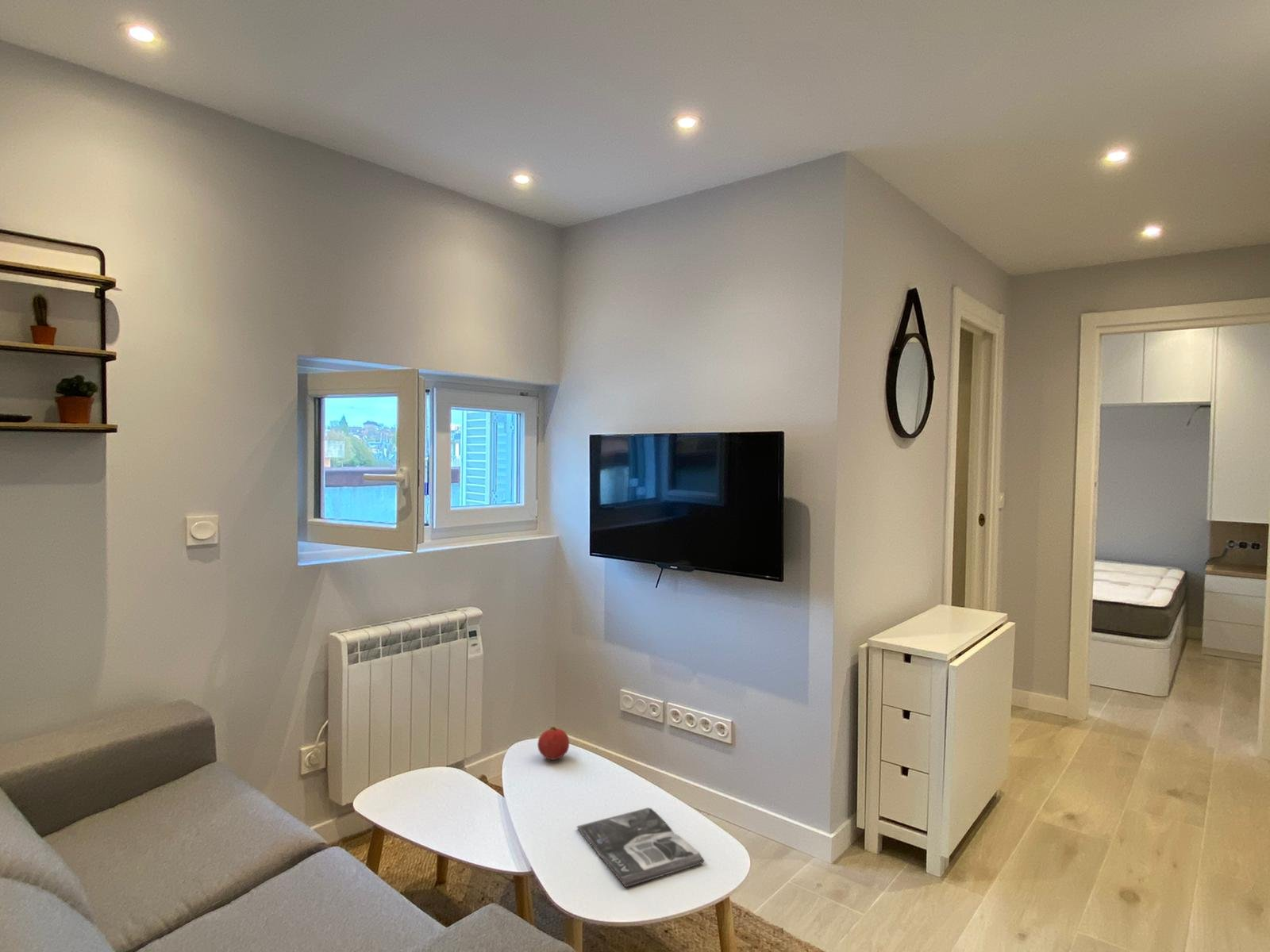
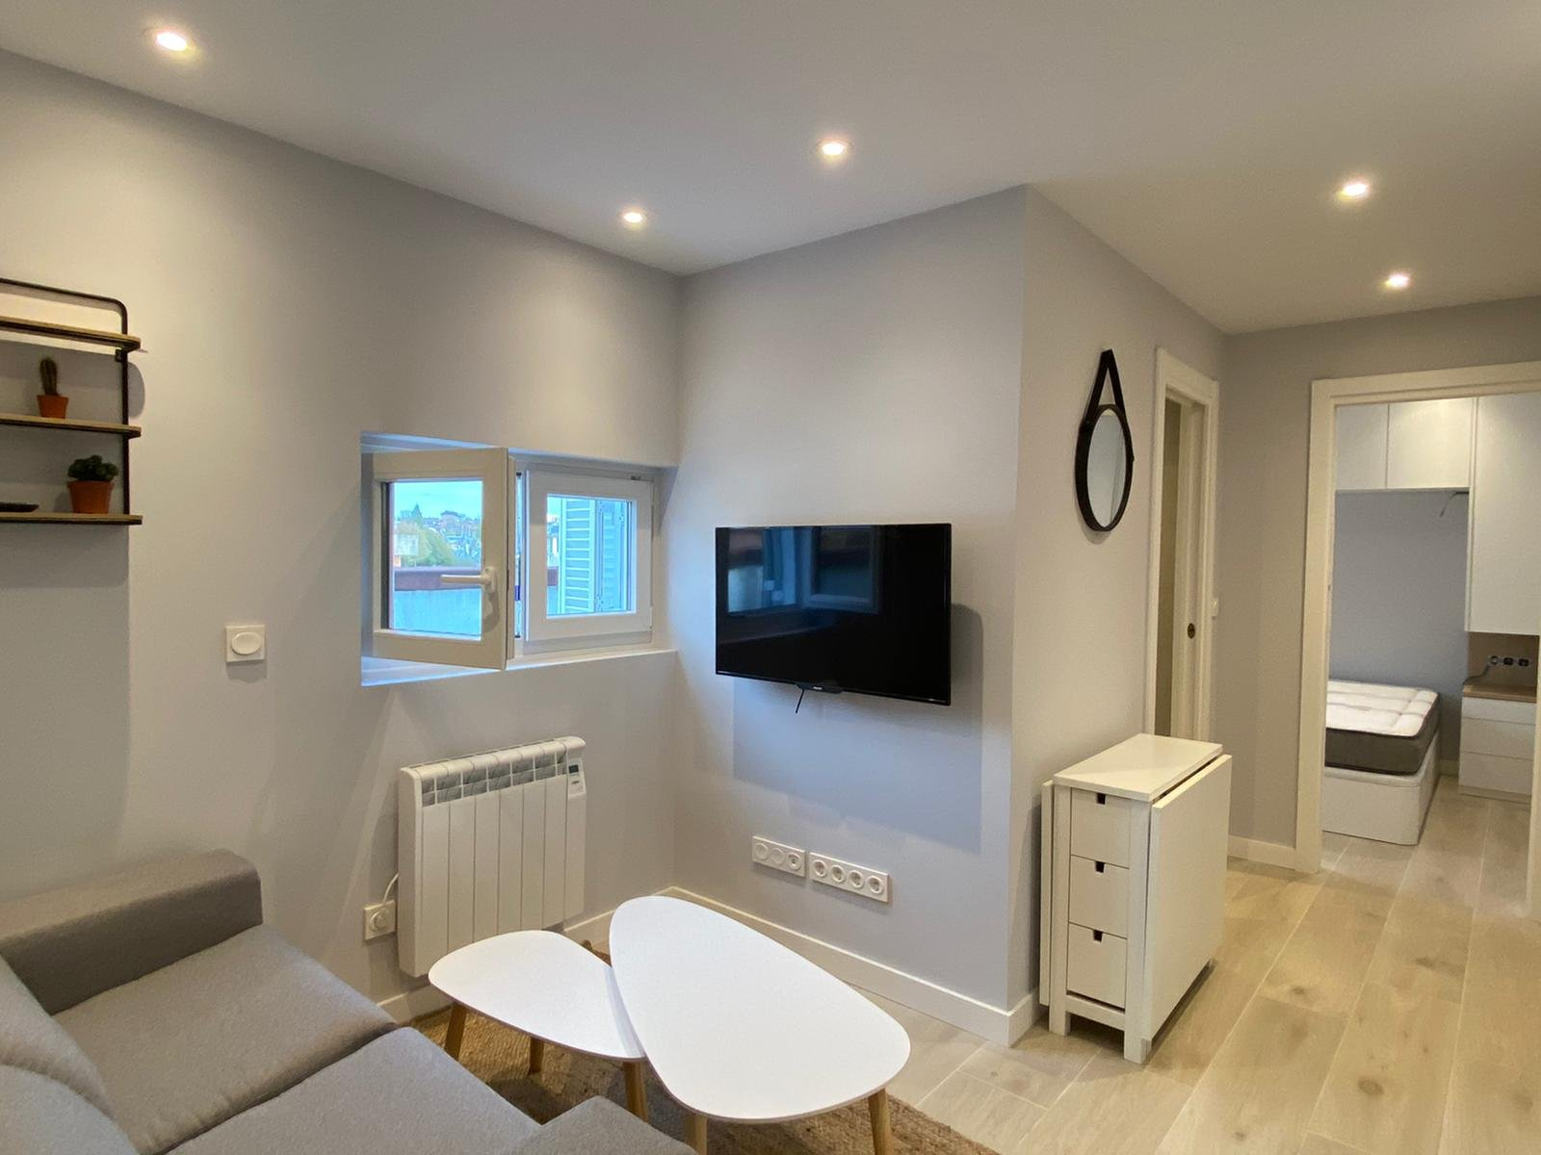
- fruit (553, 742)
- magazine (637, 842)
